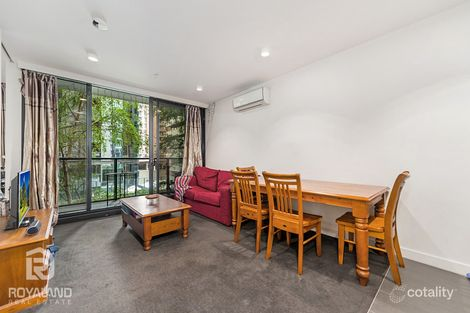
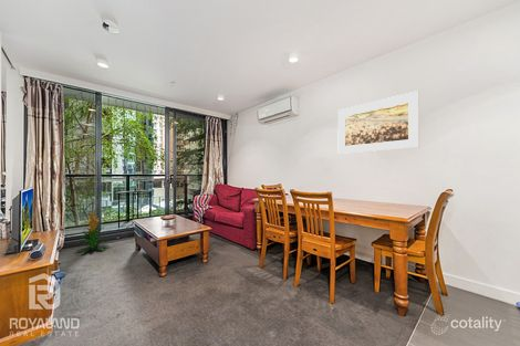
+ indoor plant (92, 229)
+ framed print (373, 126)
